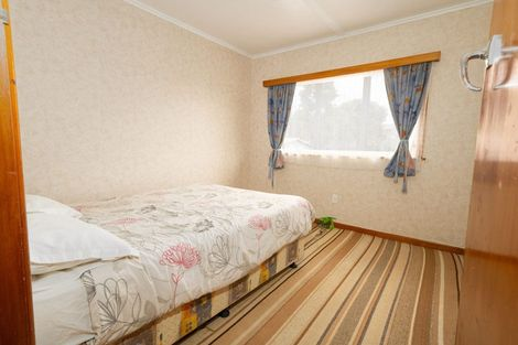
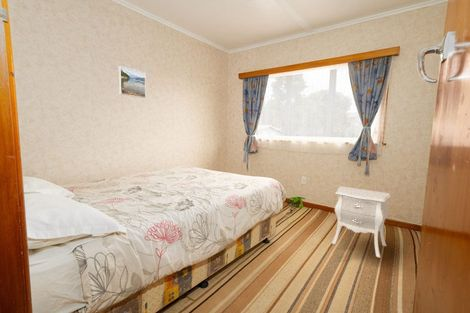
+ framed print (132, 82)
+ nightstand (358, 230)
